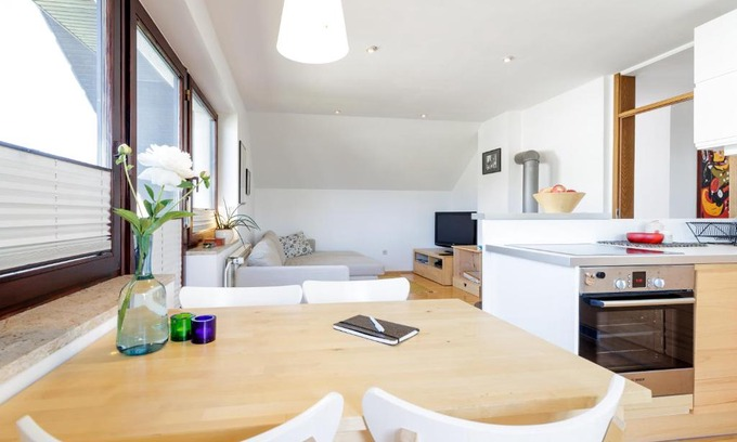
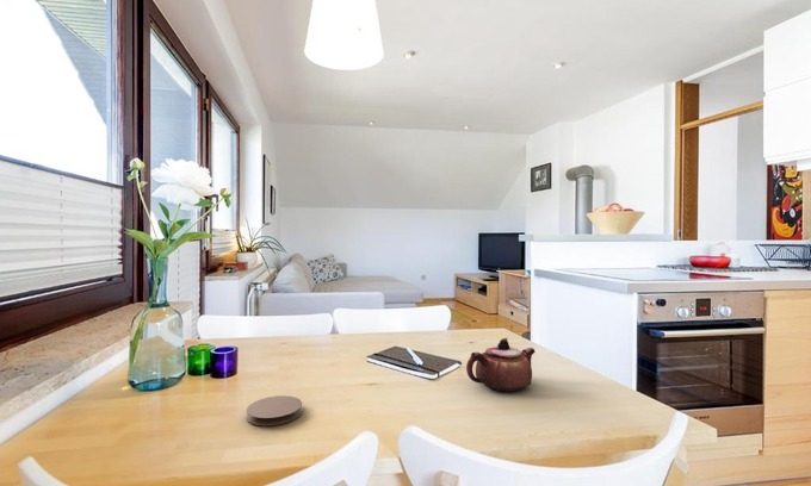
+ coaster (274, 409)
+ teapot (501, 361)
